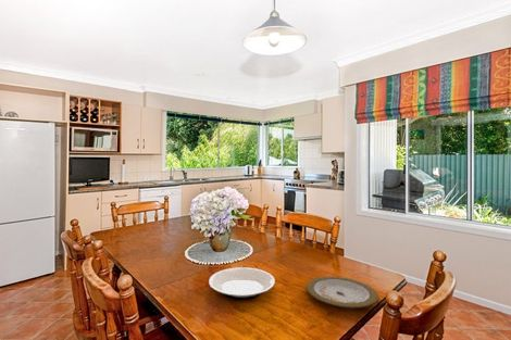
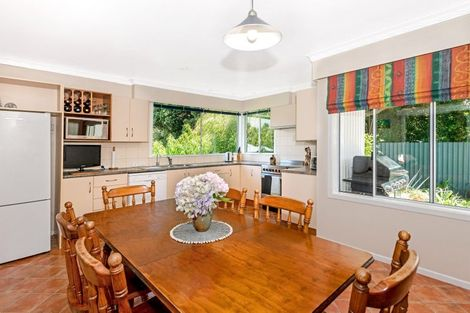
- plate (340, 292)
- plate (241, 284)
